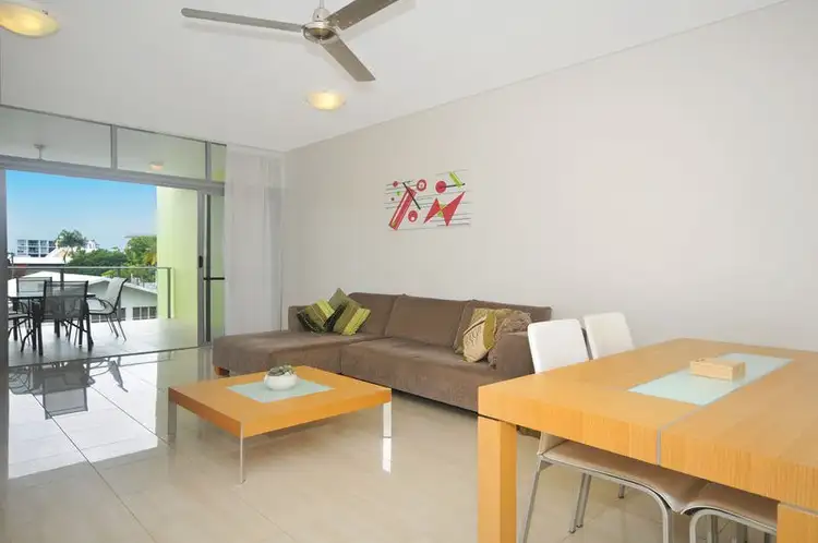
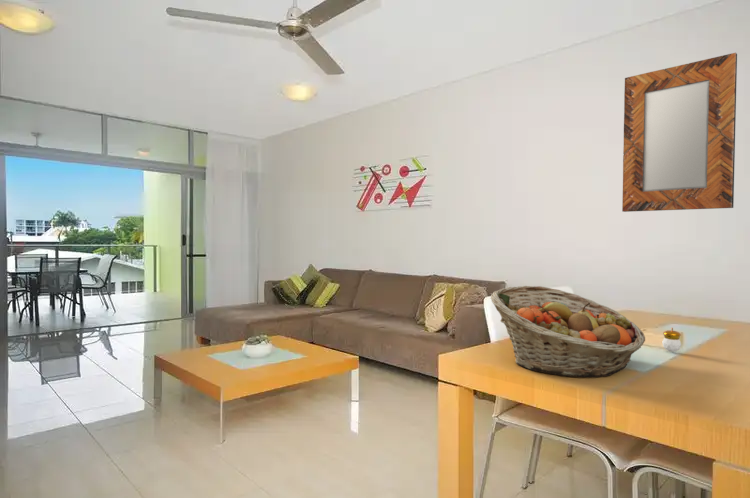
+ candle (671, 339)
+ home mirror (675, 138)
+ fruit basket (565, 326)
